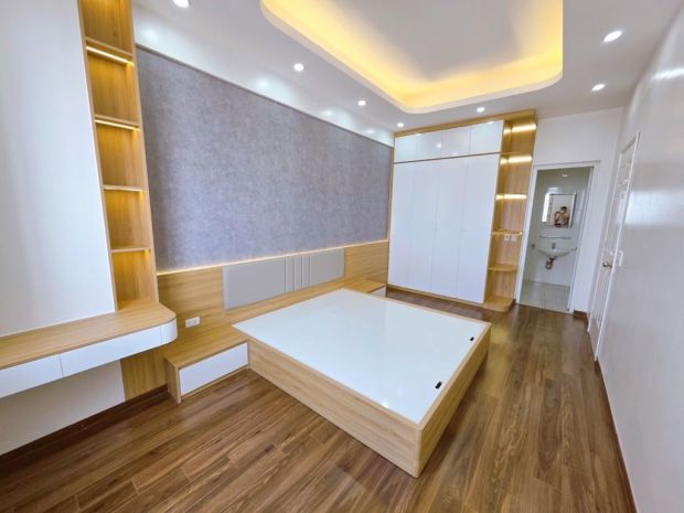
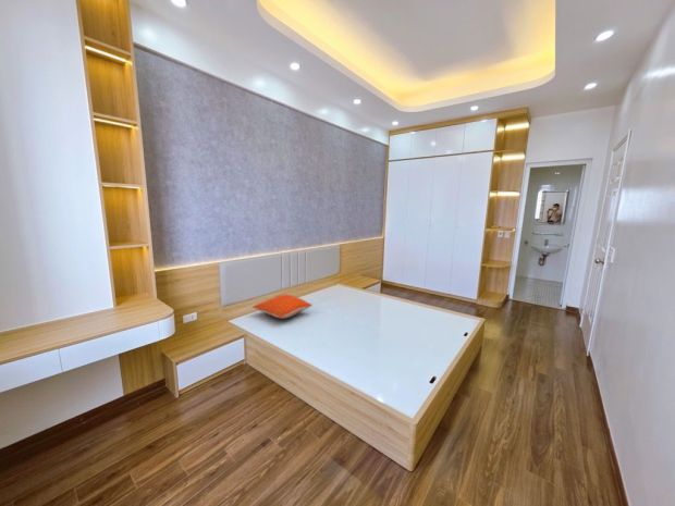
+ pillow (282, 306)
